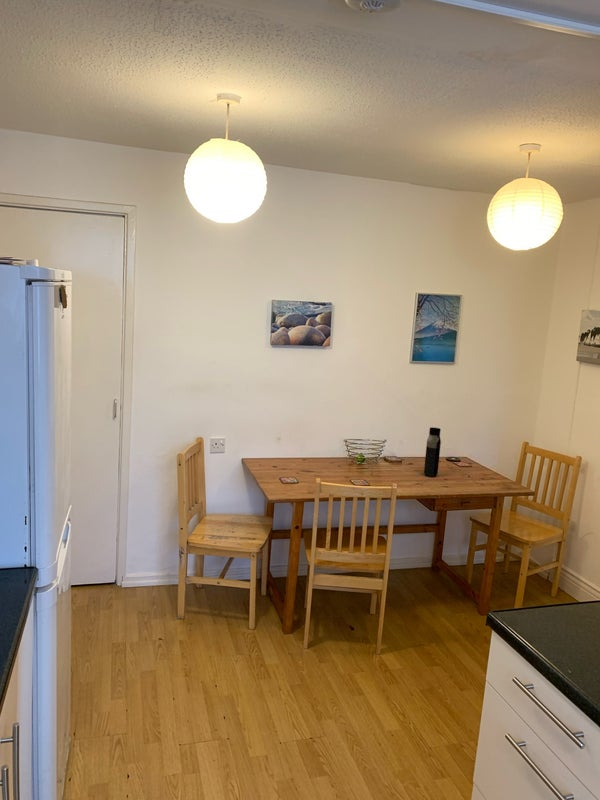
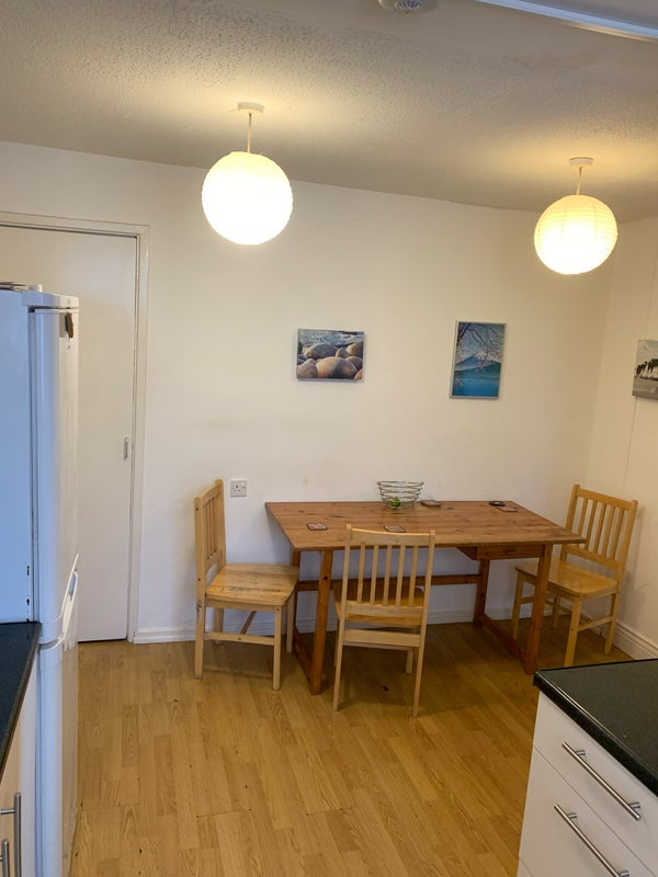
- water bottle (432, 452)
